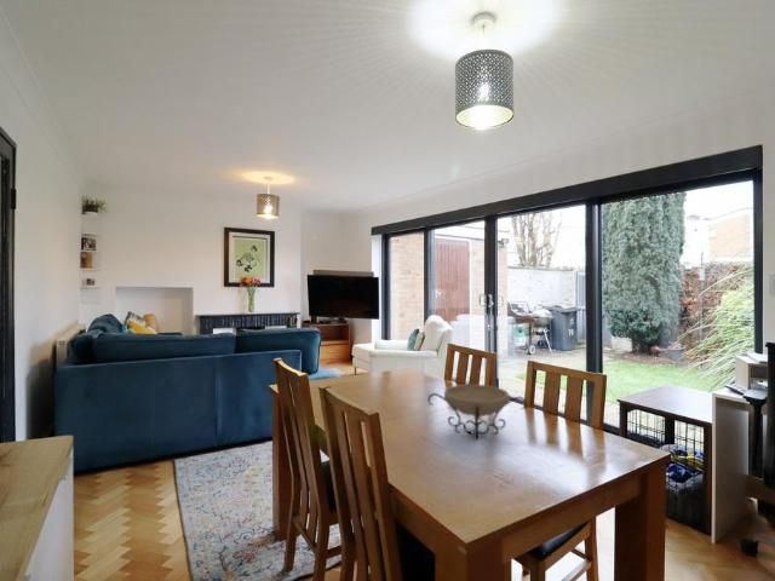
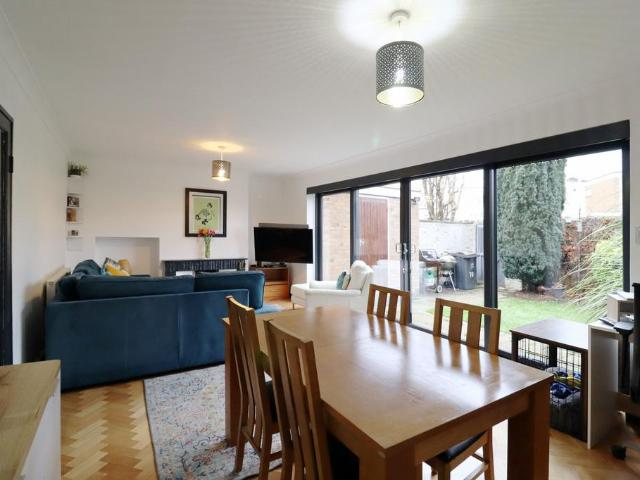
- decorative bowl (476, 413)
